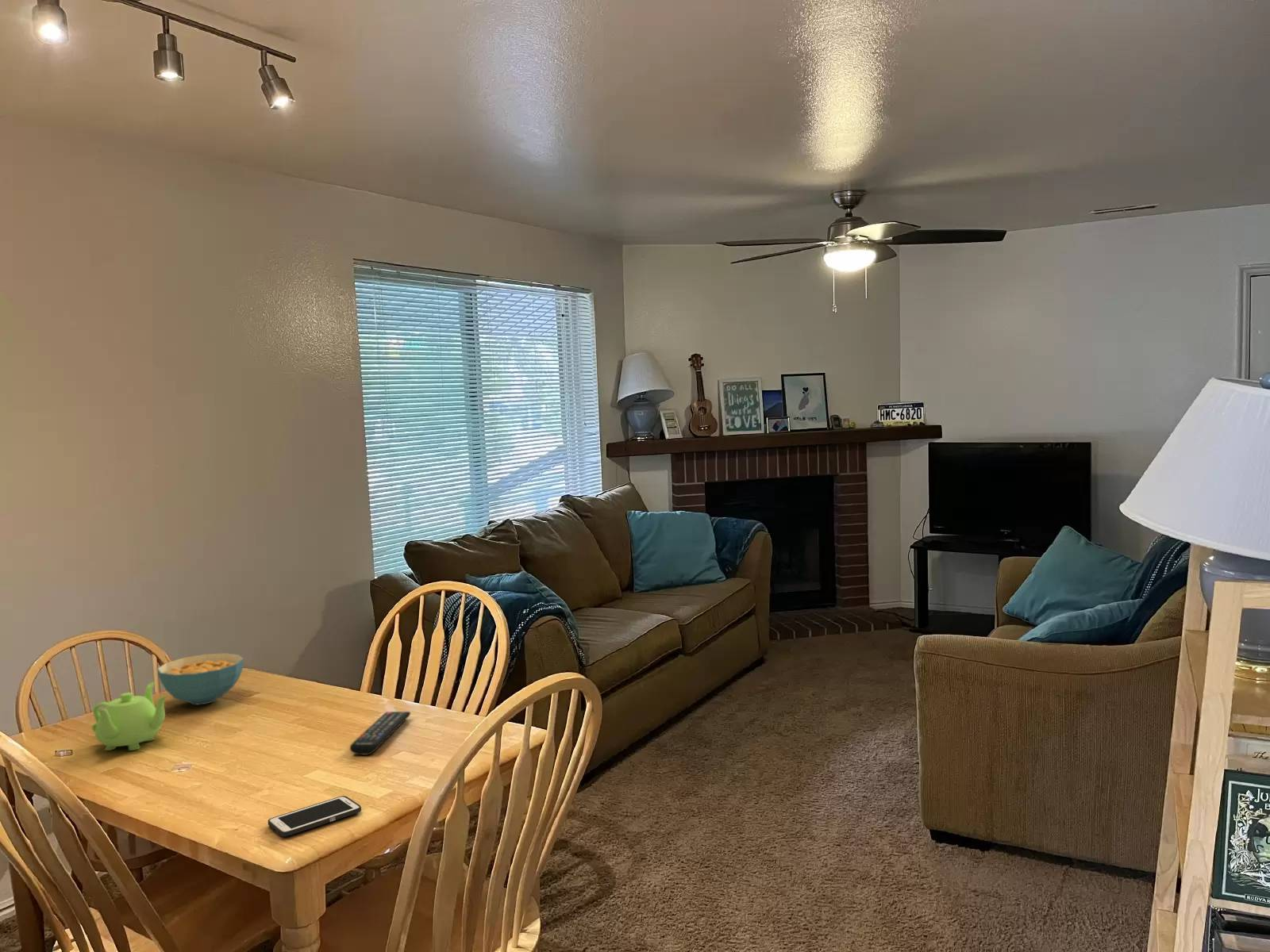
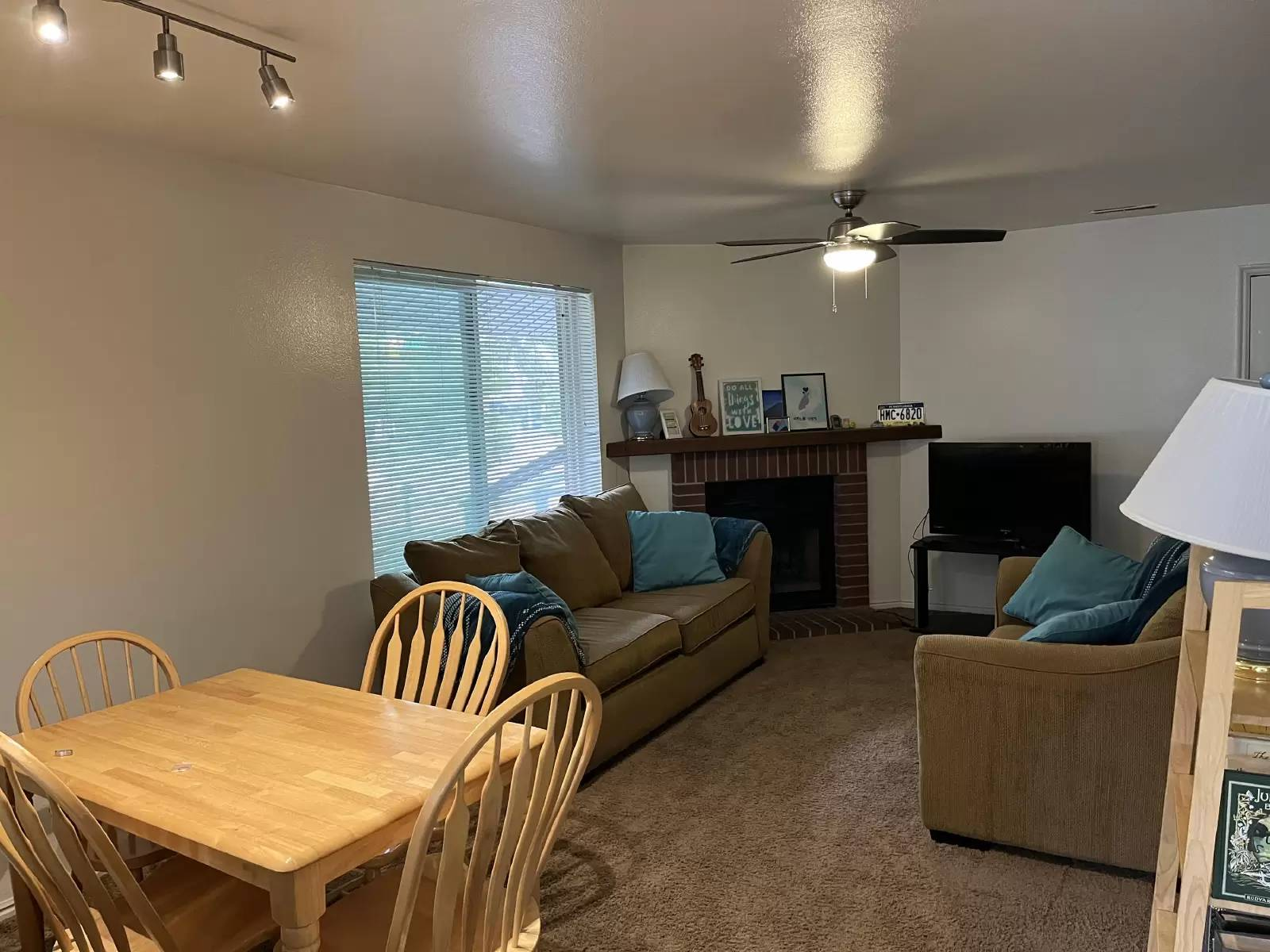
- remote control (382, 731)
- cereal bowl (202, 682)
- cell phone (315, 816)
- teapot (131, 719)
